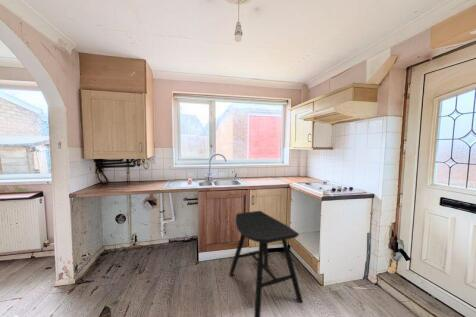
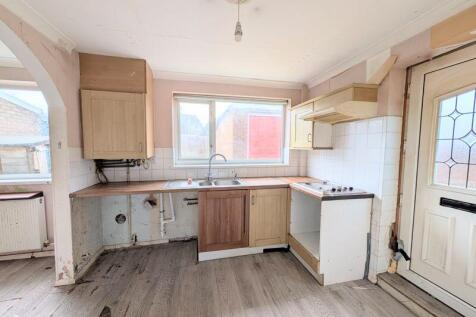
- stool (262, 254)
